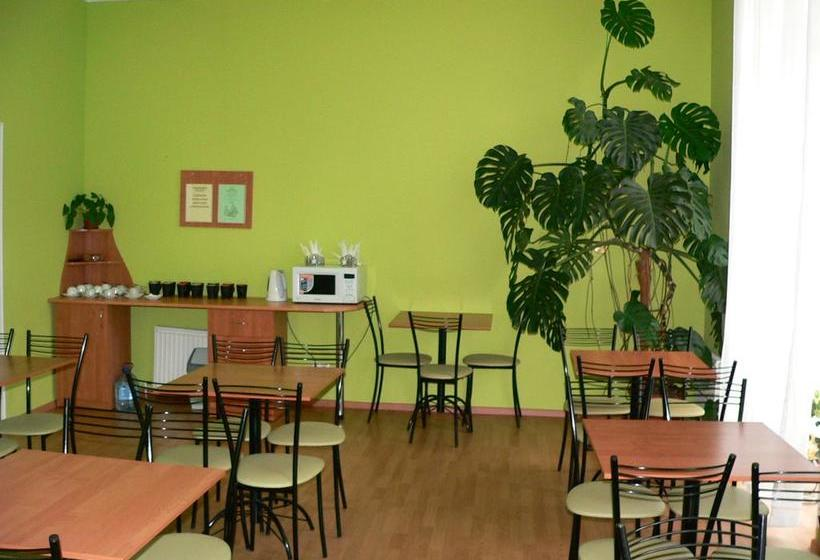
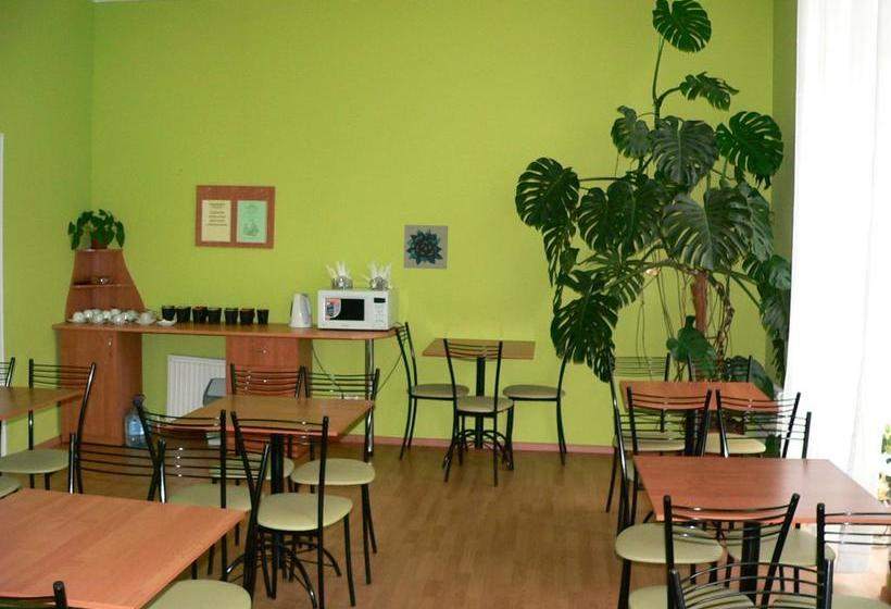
+ wall art (425, 247)
